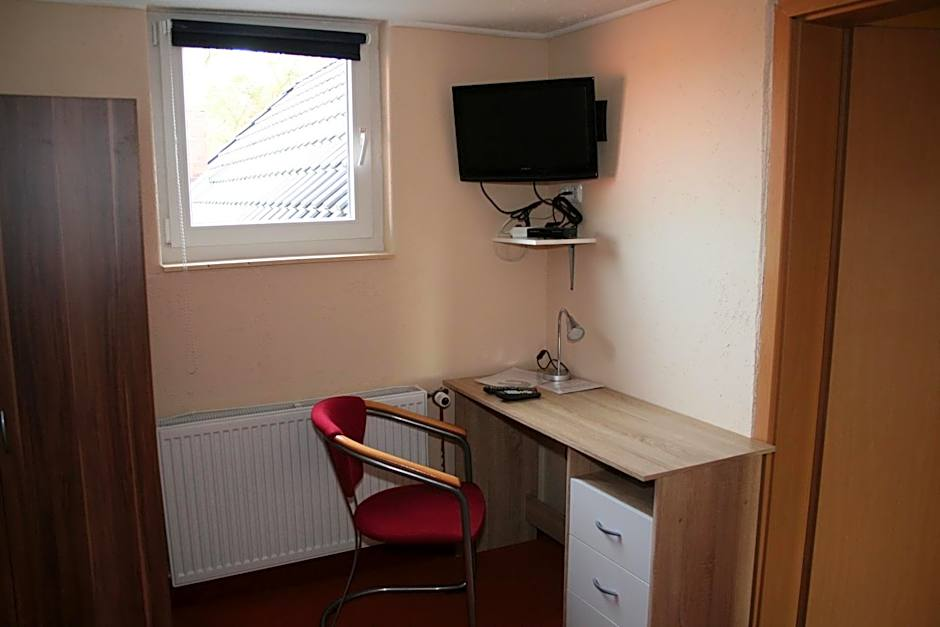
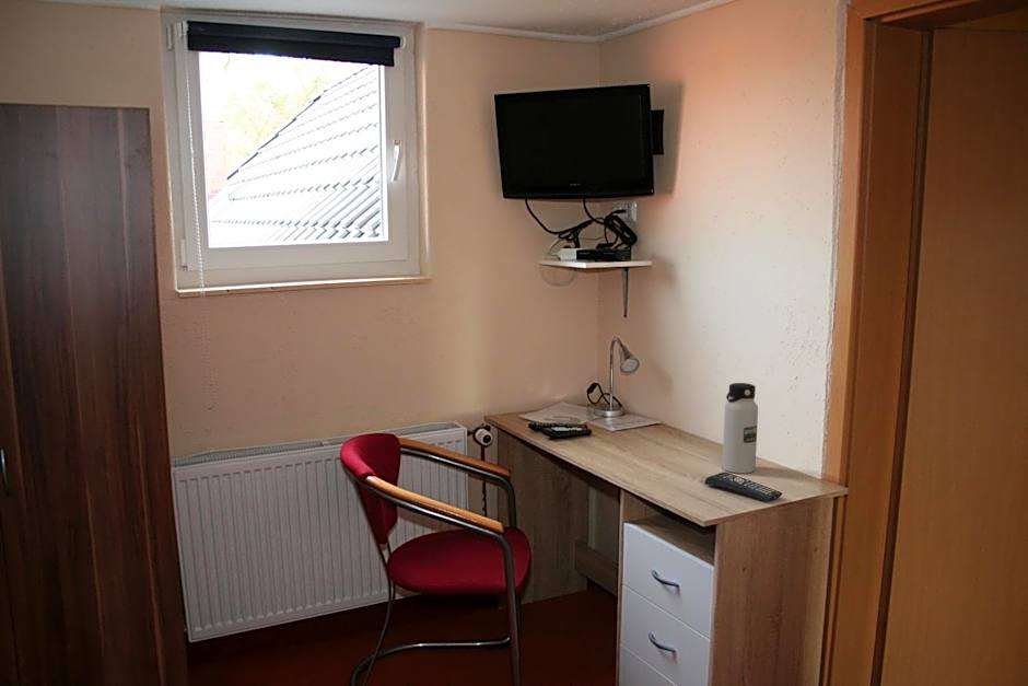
+ remote control (741, 486)
+ water bottle (740, 427)
